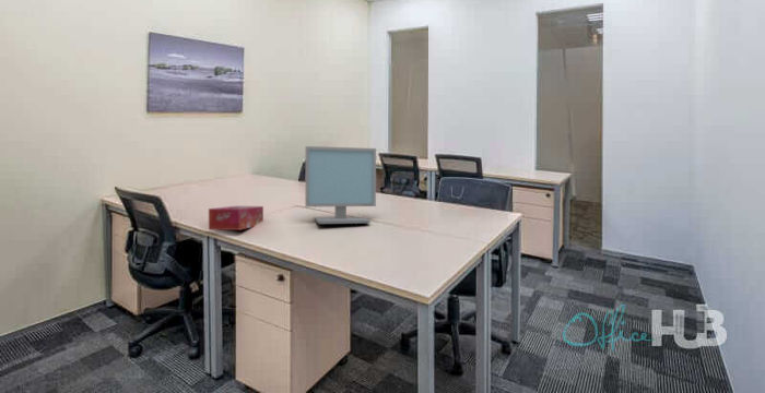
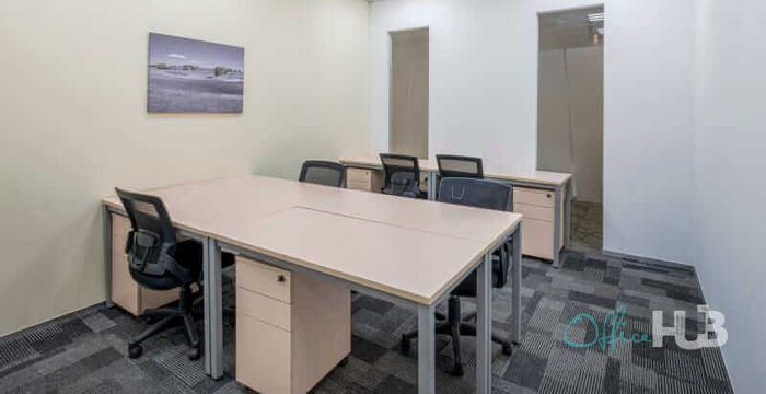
- tissue box (237, 216)
- computer monitor (341, 184)
